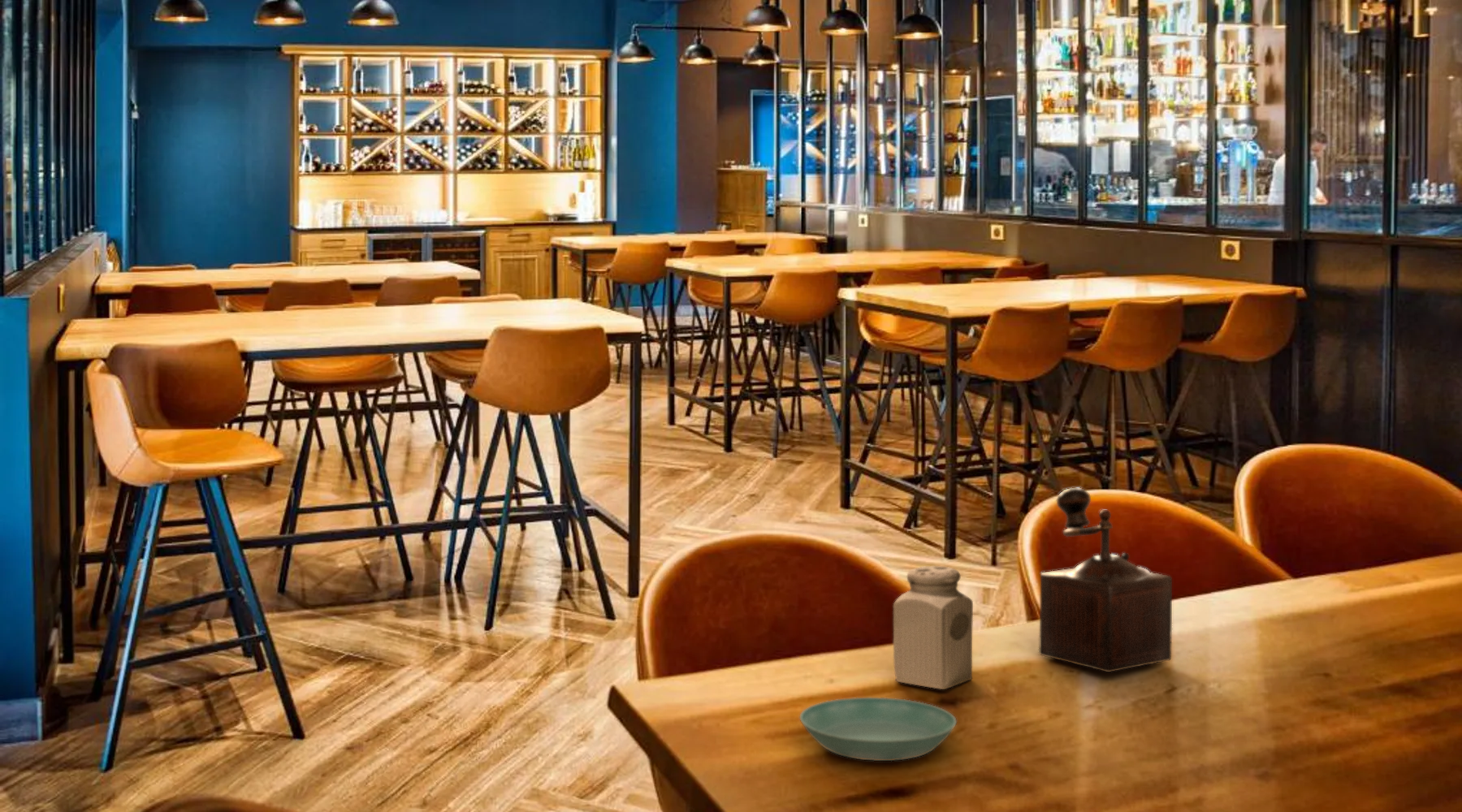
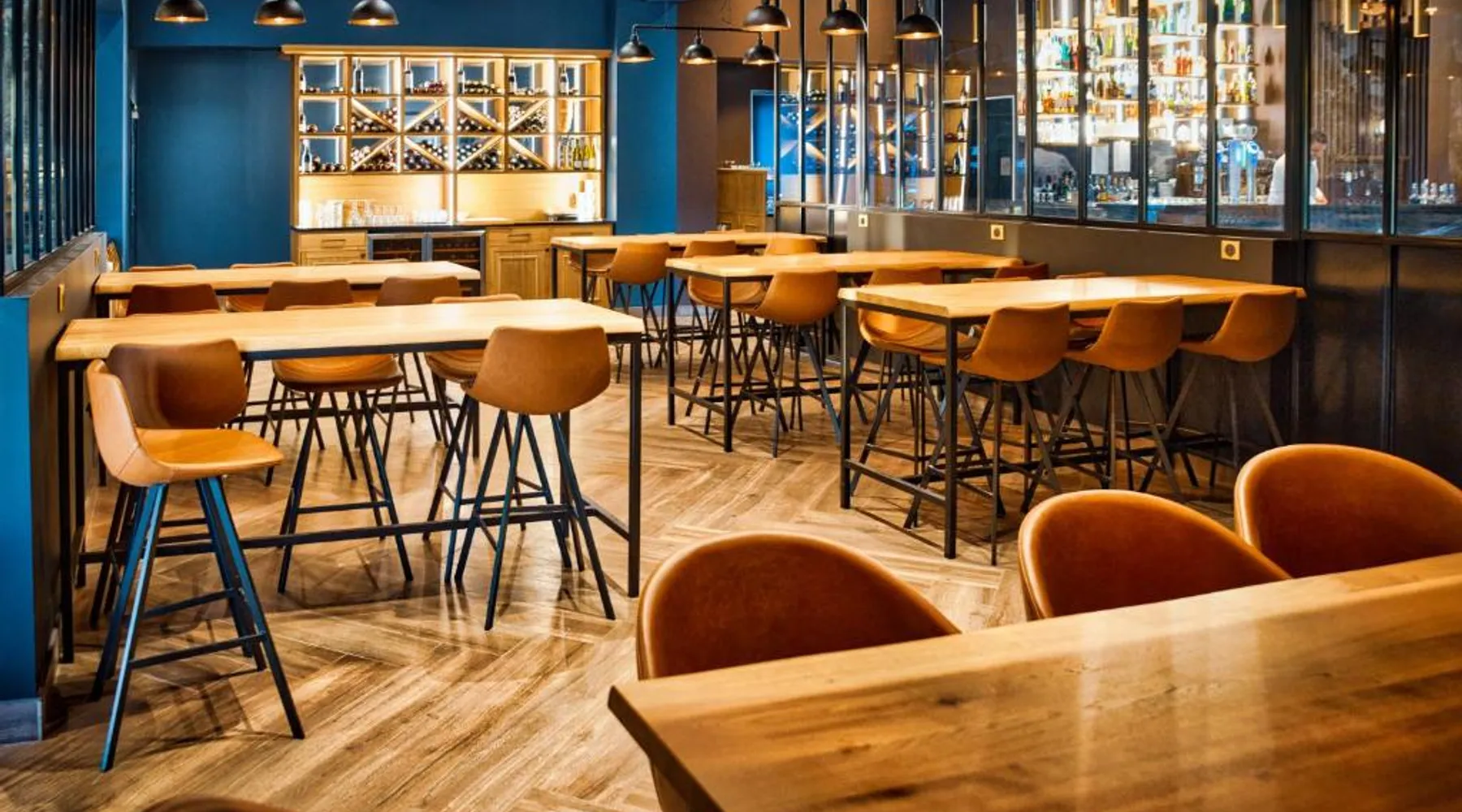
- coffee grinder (1090, 573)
- salt shaker (932, 624)
- saucer (877, 731)
